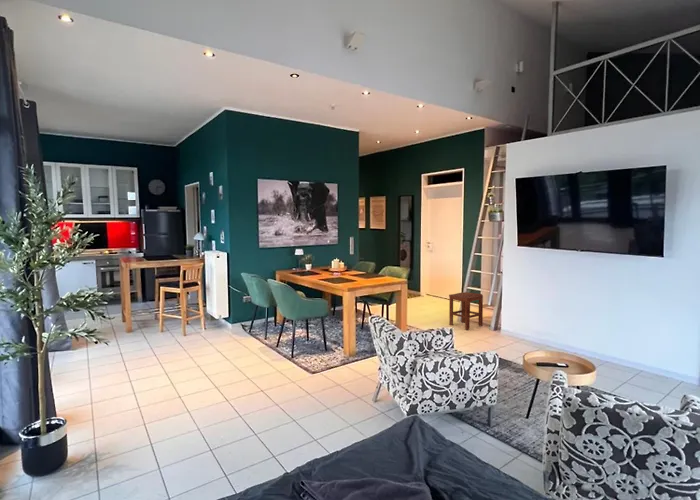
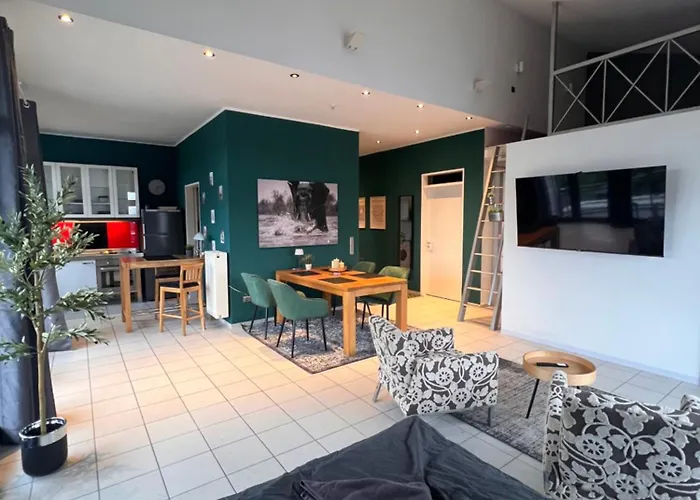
- stool (465, 309)
